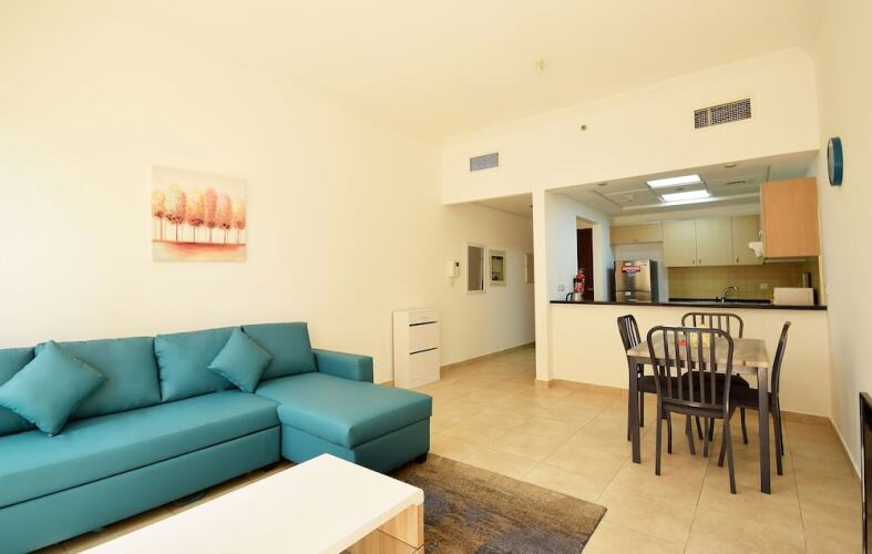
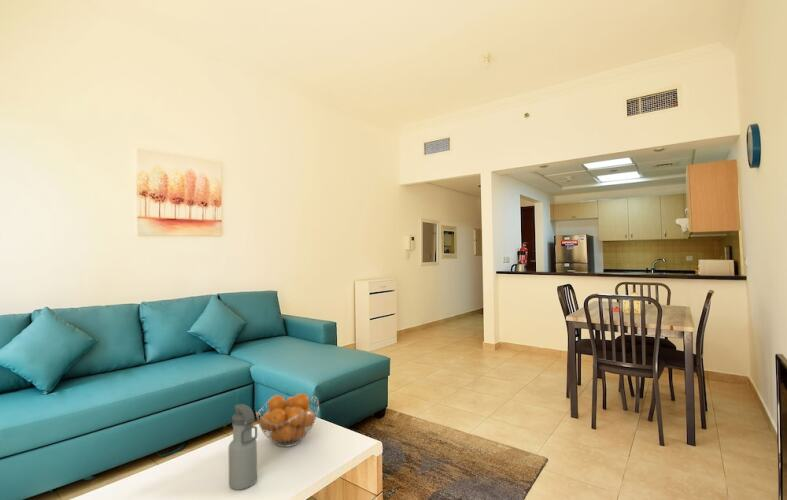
+ fruit basket (288, 418)
+ water bottle (243, 444)
